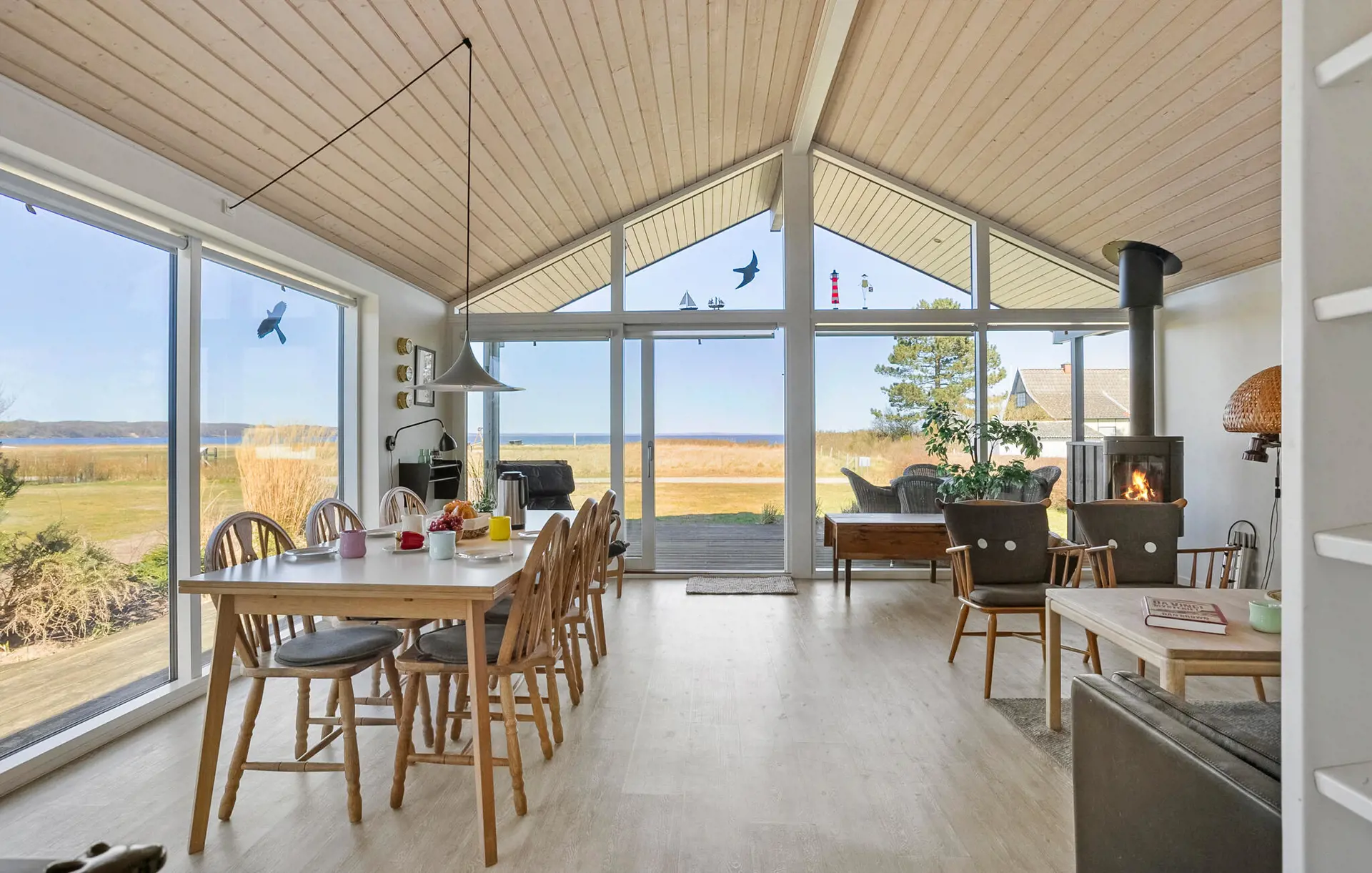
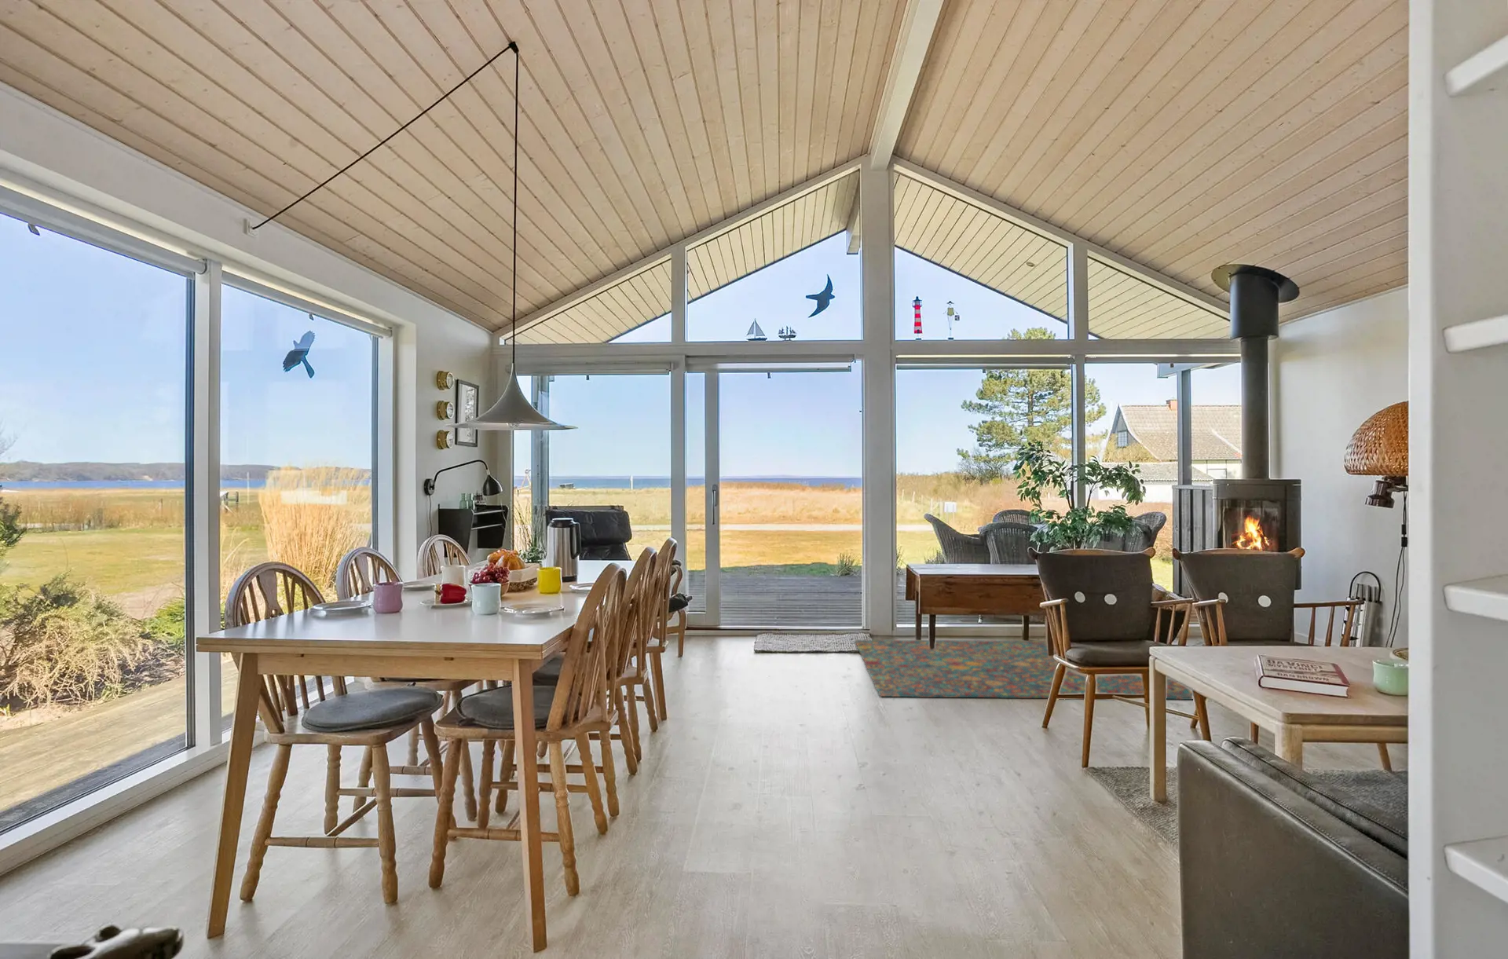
+ rug (1040, 666)
